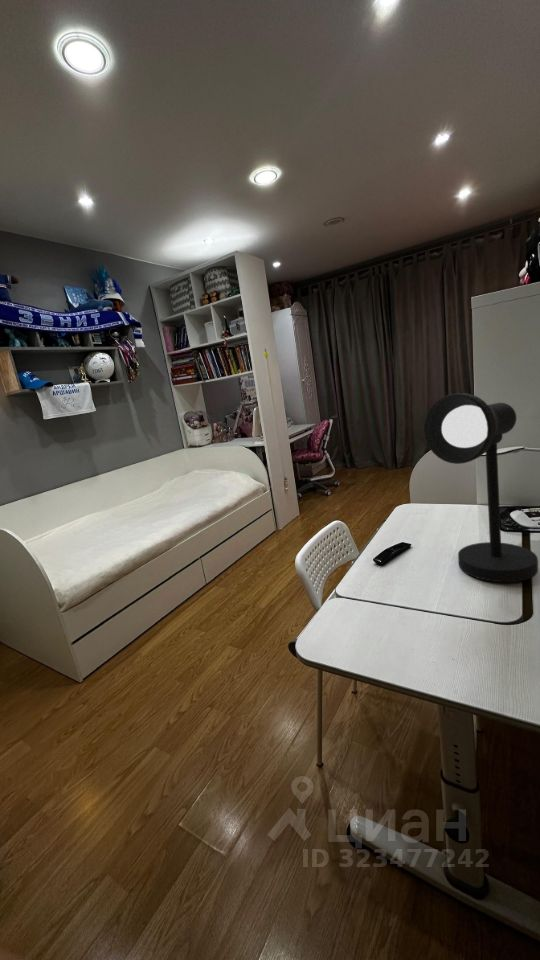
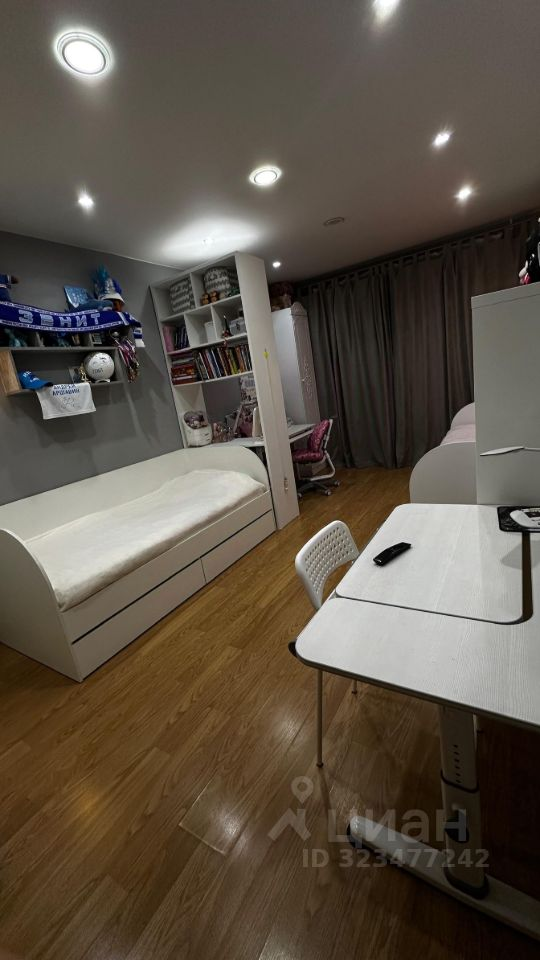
- desk lamp (487, 485)
